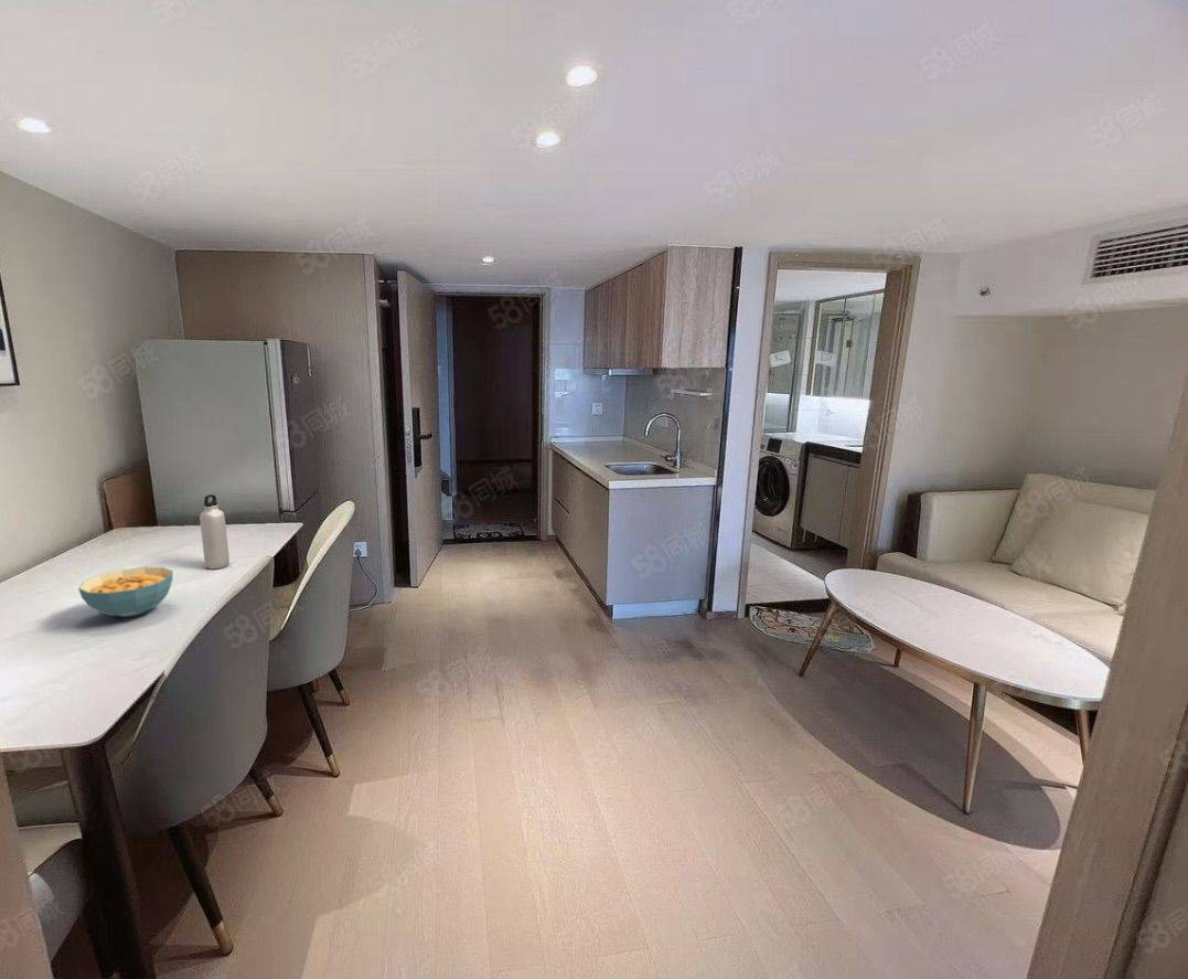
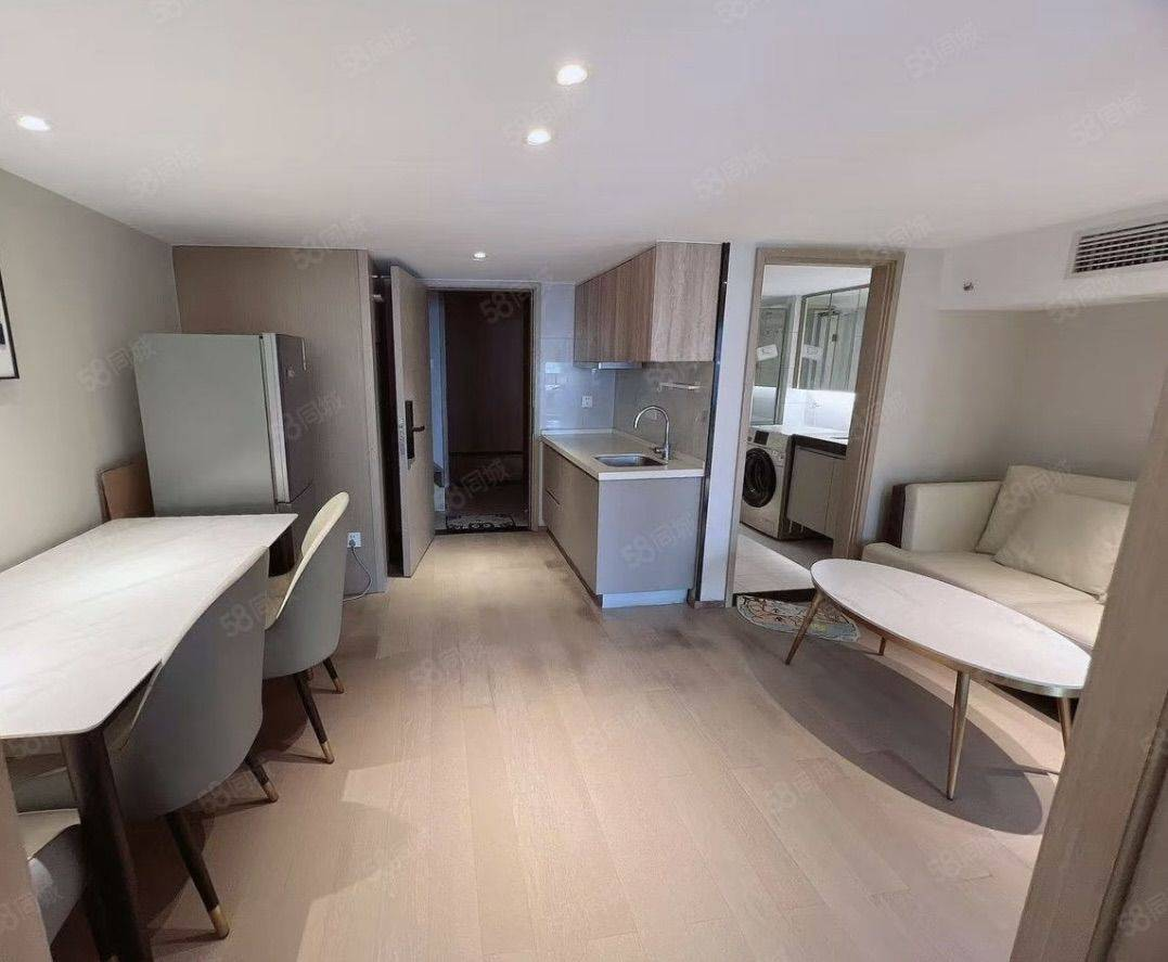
- water bottle (213, 530)
- cereal bowl (130, 596)
